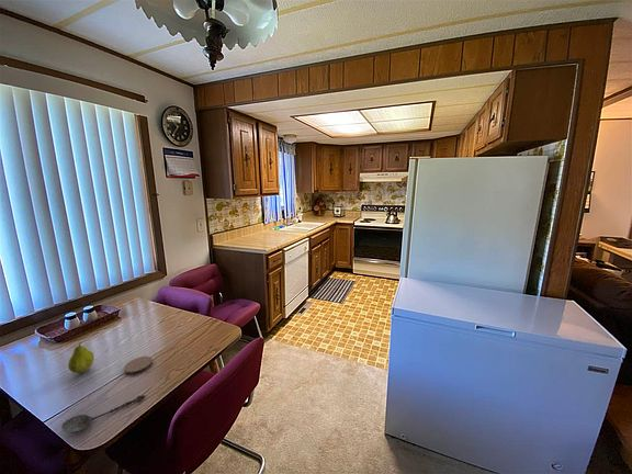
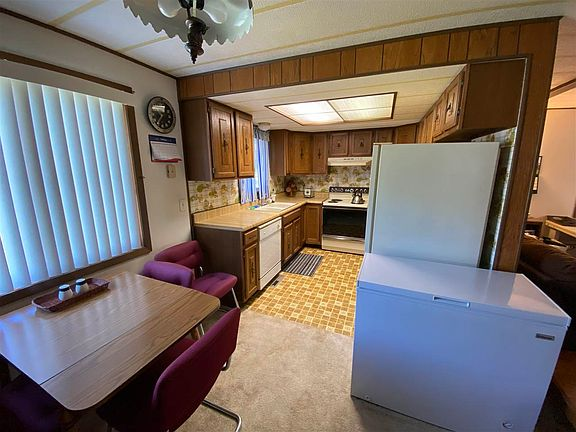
- coaster (138, 364)
- spoon (108, 411)
- fruit (81, 358)
